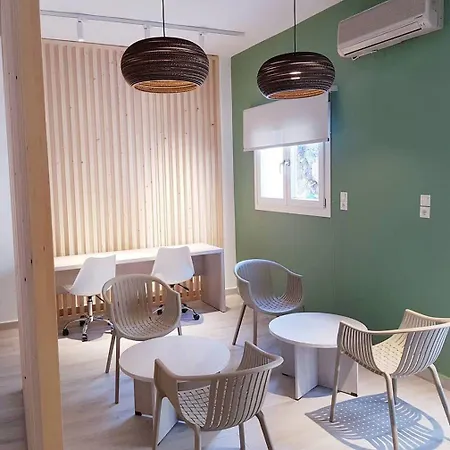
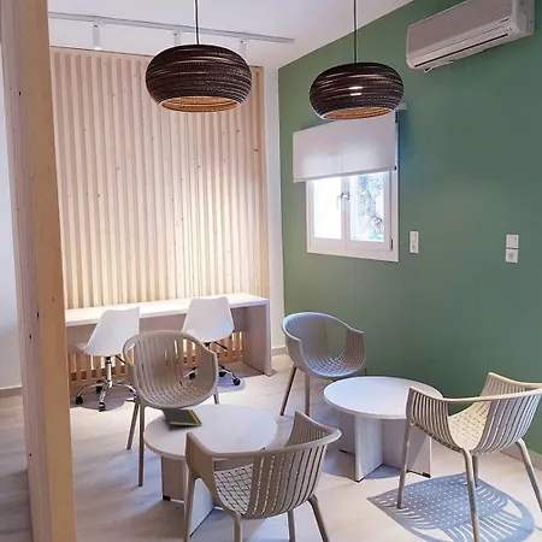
+ notepad (181, 417)
